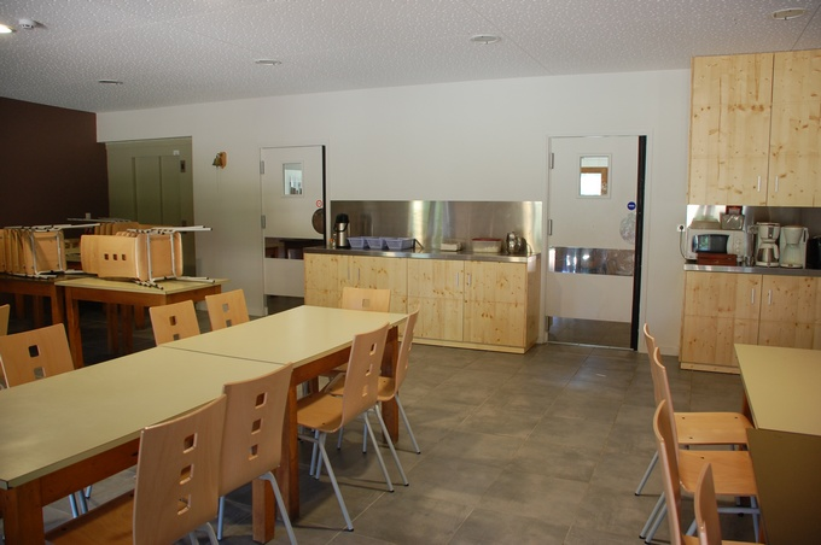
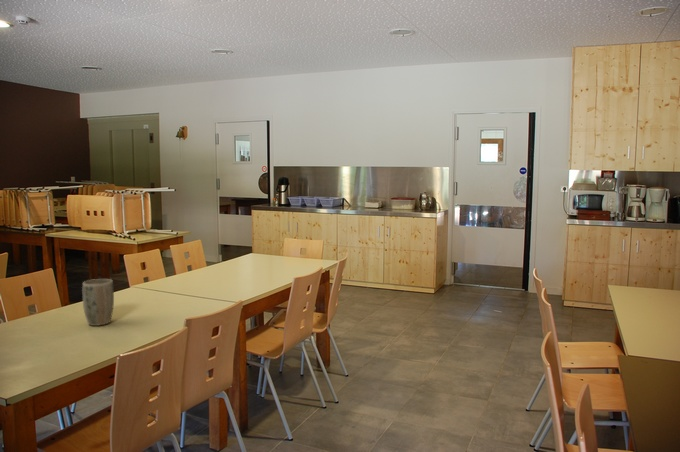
+ plant pot (98, 302)
